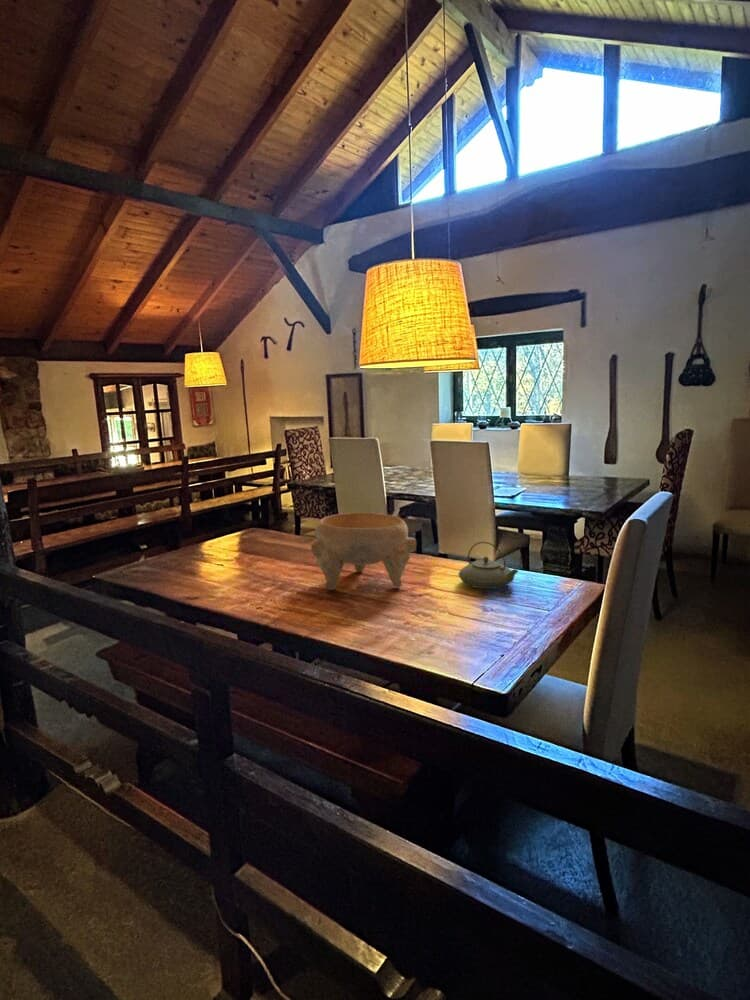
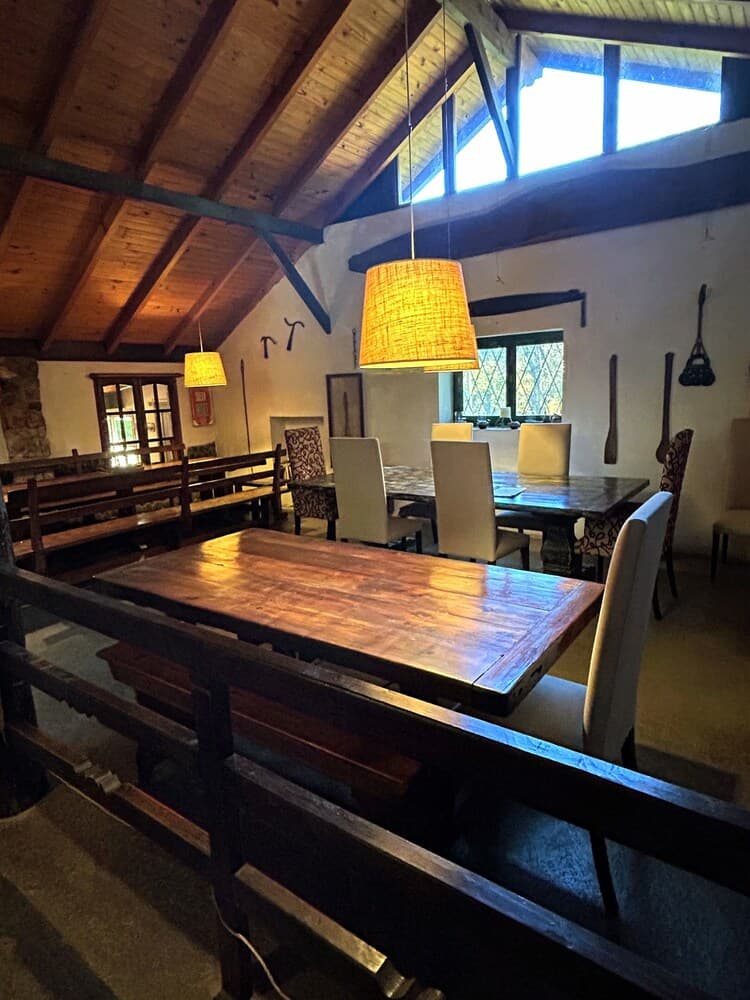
- teapot (489, 563)
- decorative bowl (363, 551)
